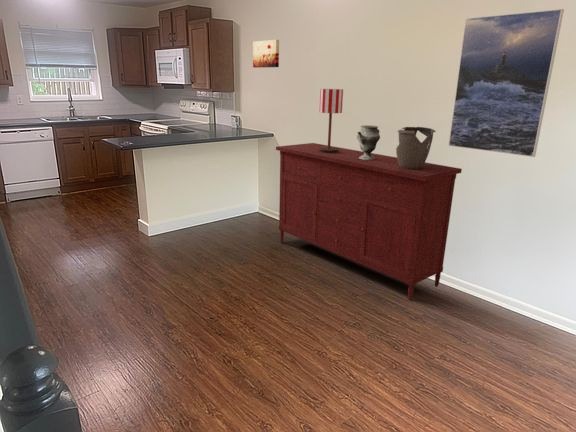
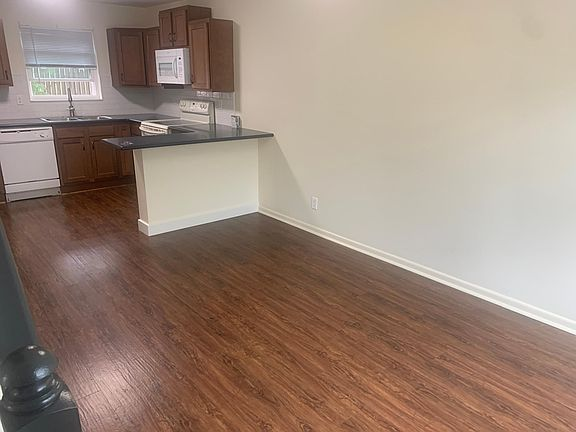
- table lamp (330, 120)
- decorative bowl (414, 147)
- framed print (499, 85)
- wall art (265, 54)
- sideboard (353, 211)
- decorative vase (368, 142)
